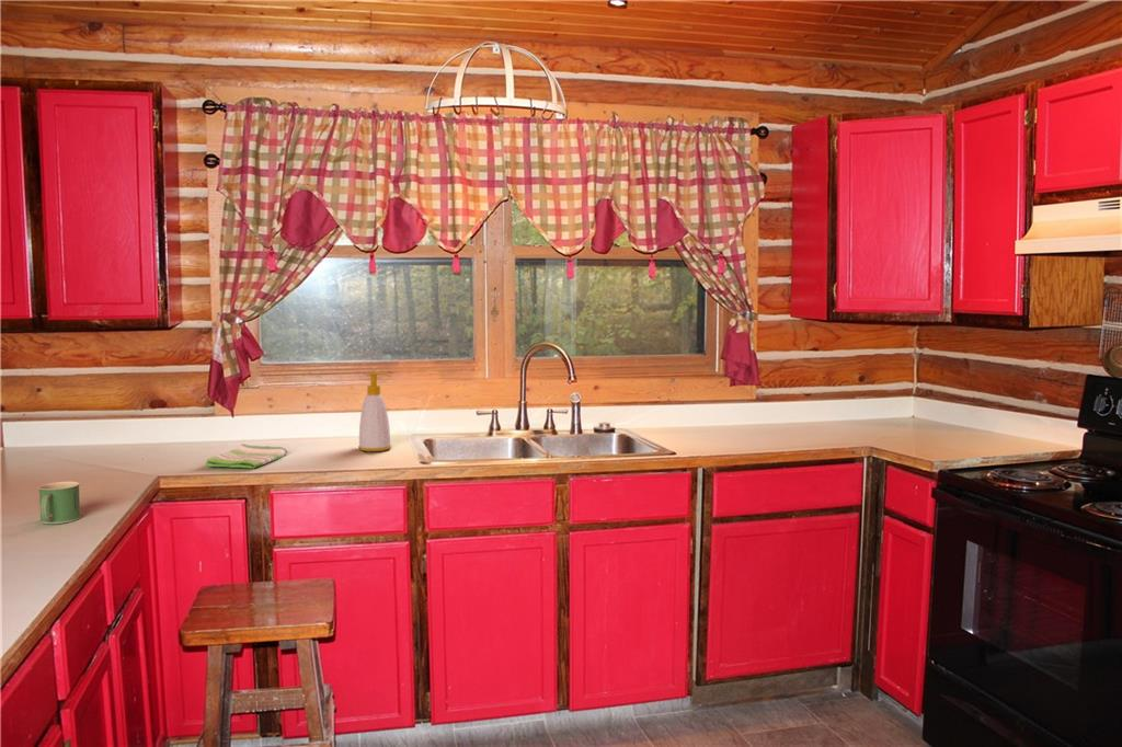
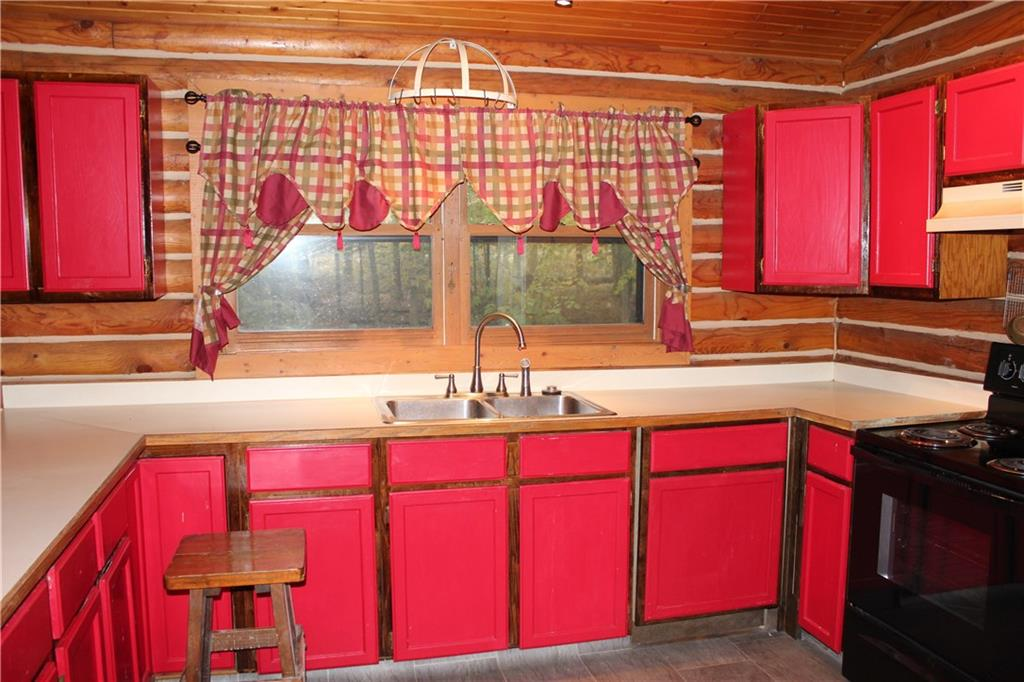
- dish towel (248, 456)
- mug (56, 503)
- soap bottle (374, 411)
